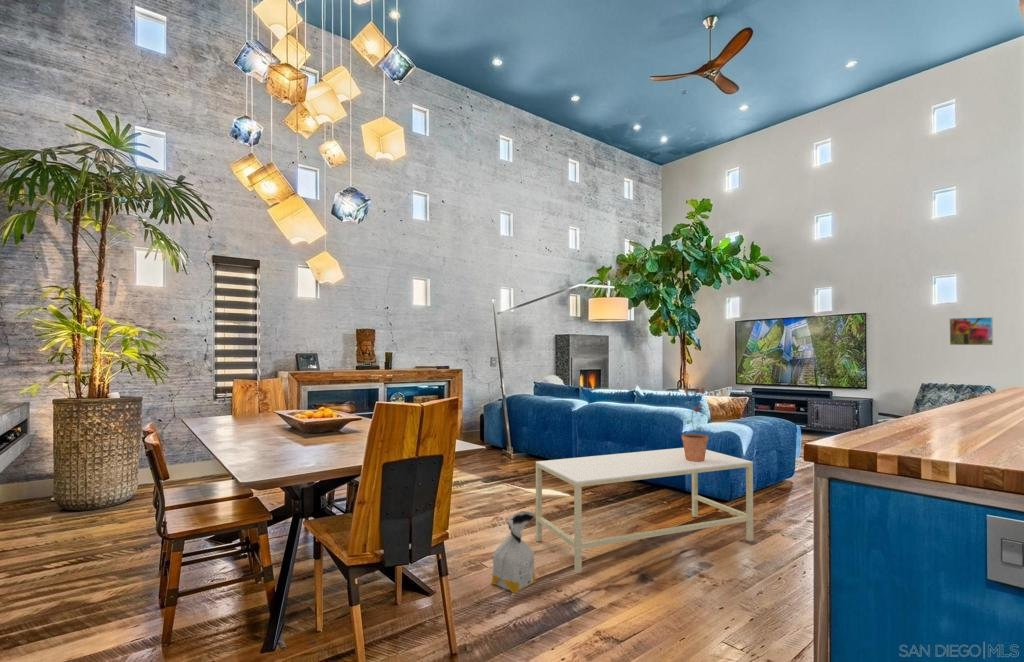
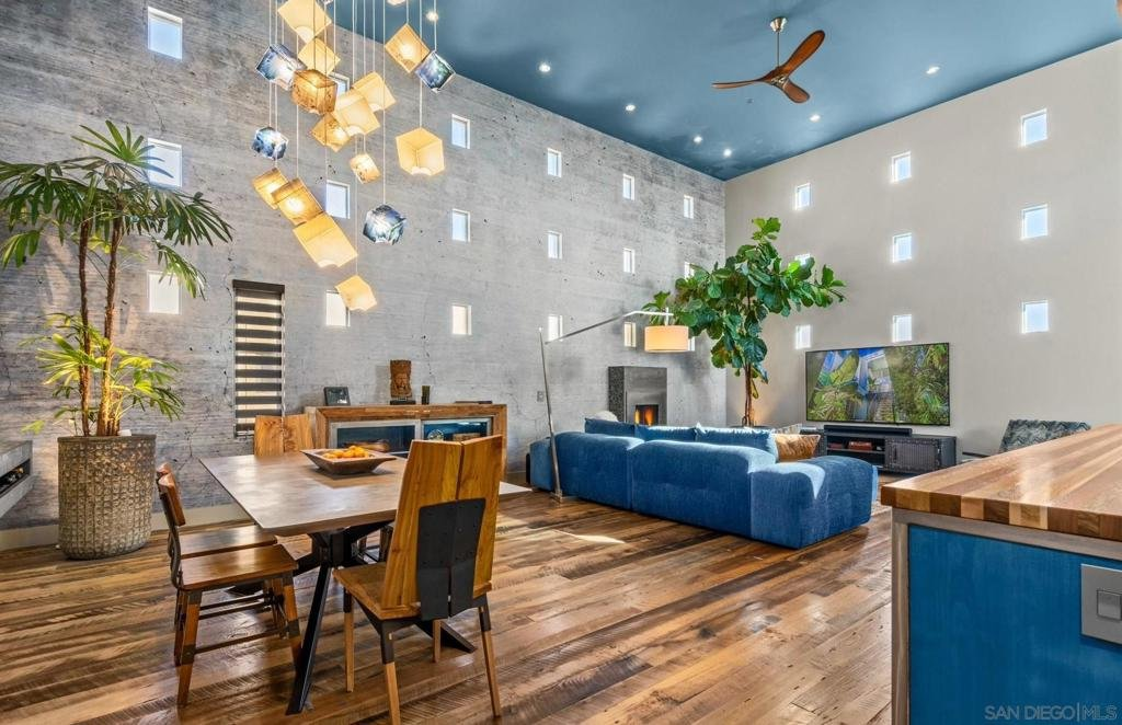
- coffee table (640, 479)
- potted plant (698, 422)
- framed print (970, 331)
- bag (515, 547)
